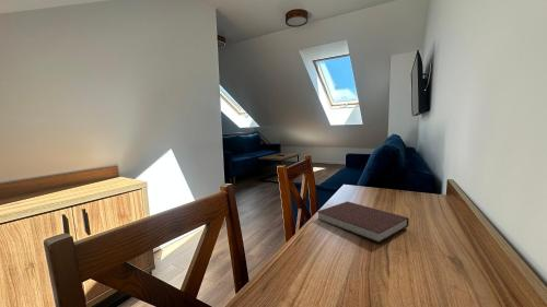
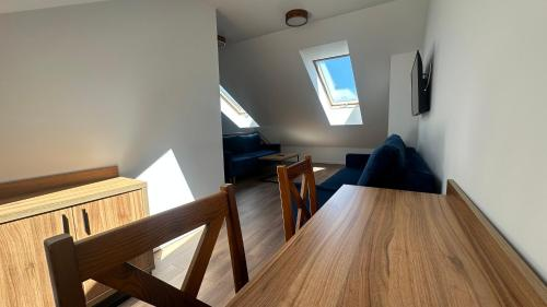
- notebook (360, 219)
